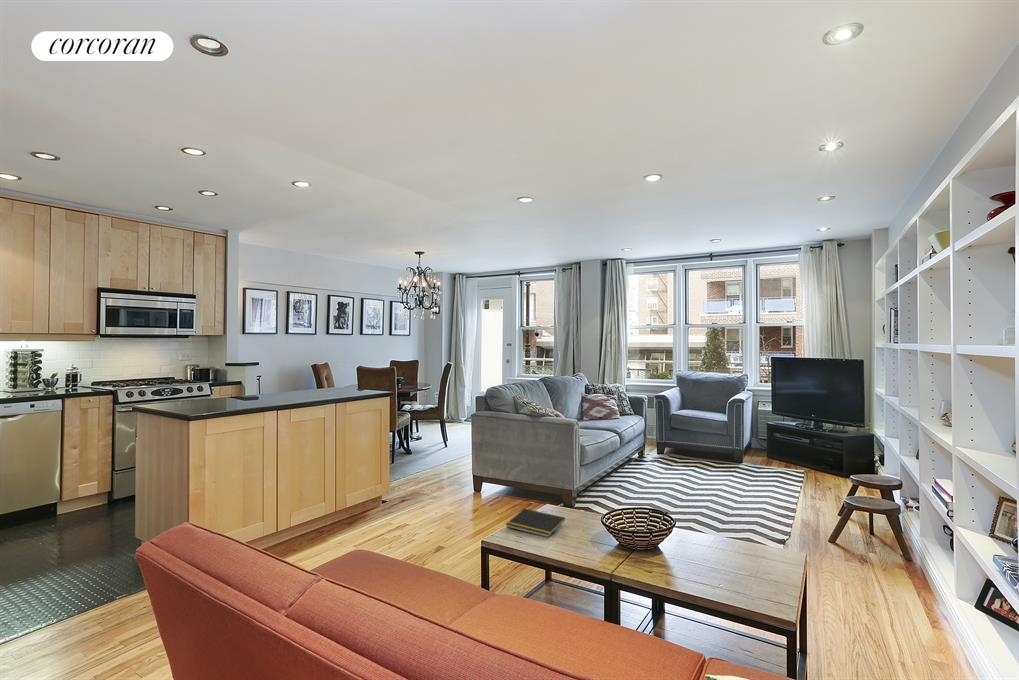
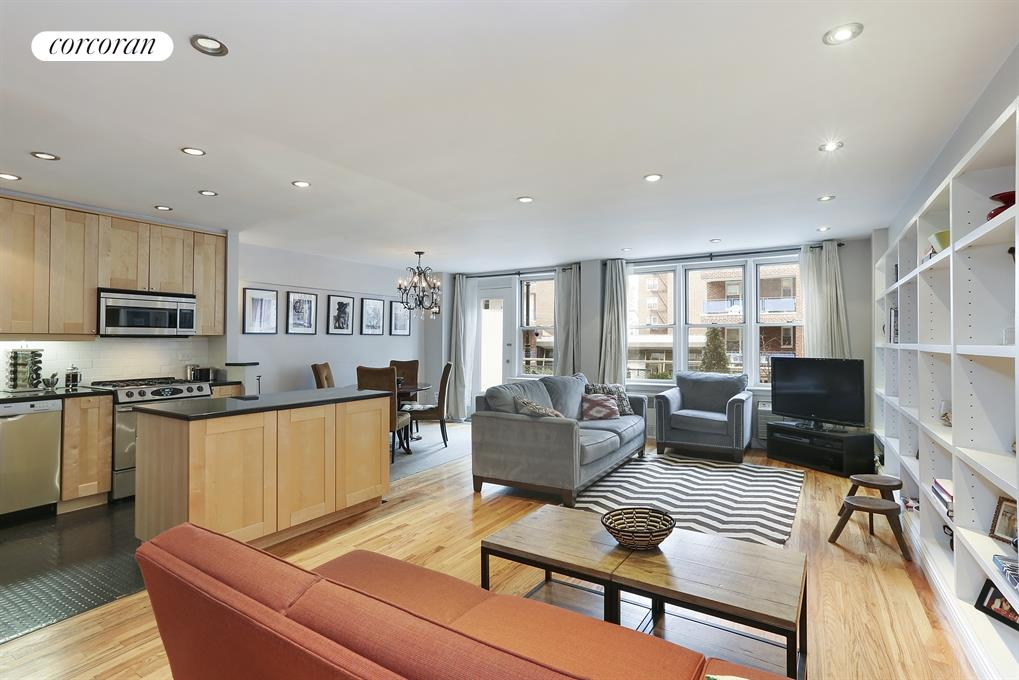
- notepad (535, 522)
